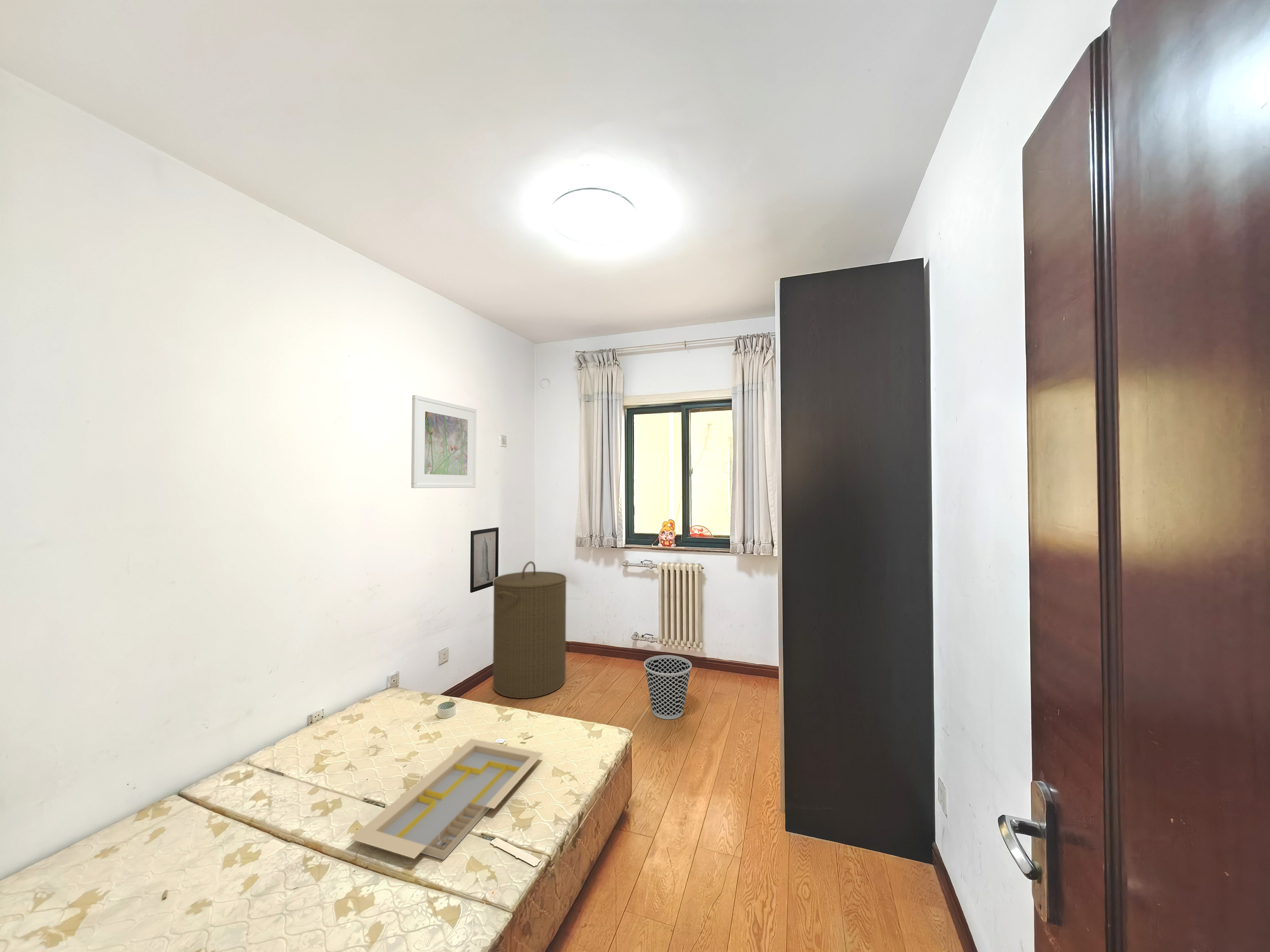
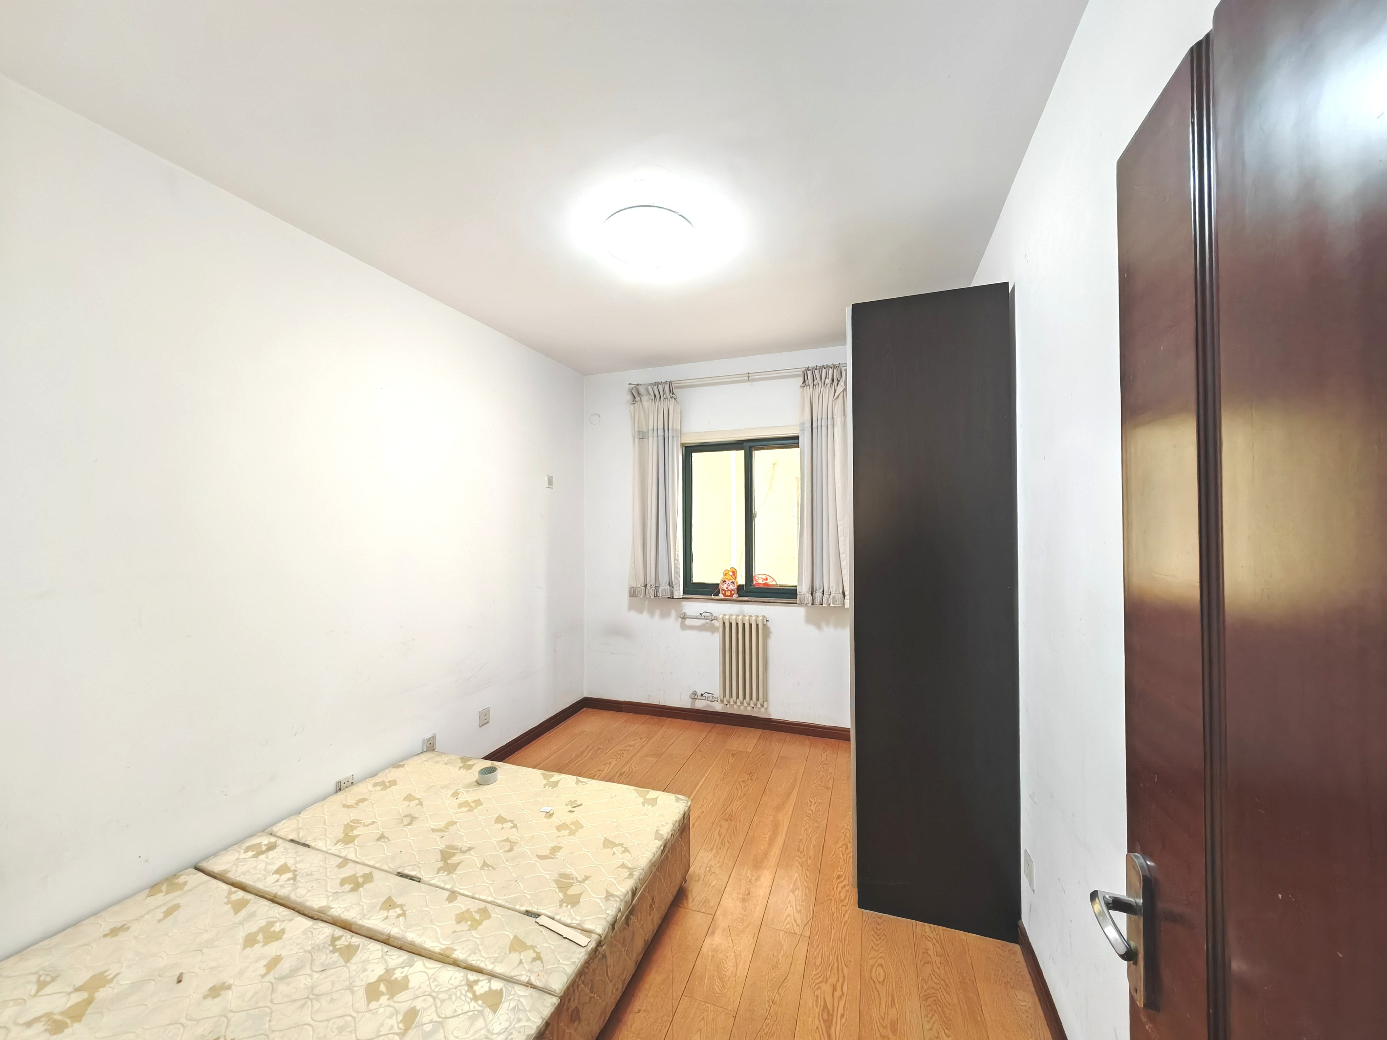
- laundry hamper (530, 621)
- wall art (485, 558)
- wastebasket (668, 687)
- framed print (446, 445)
- serving tray (460, 794)
